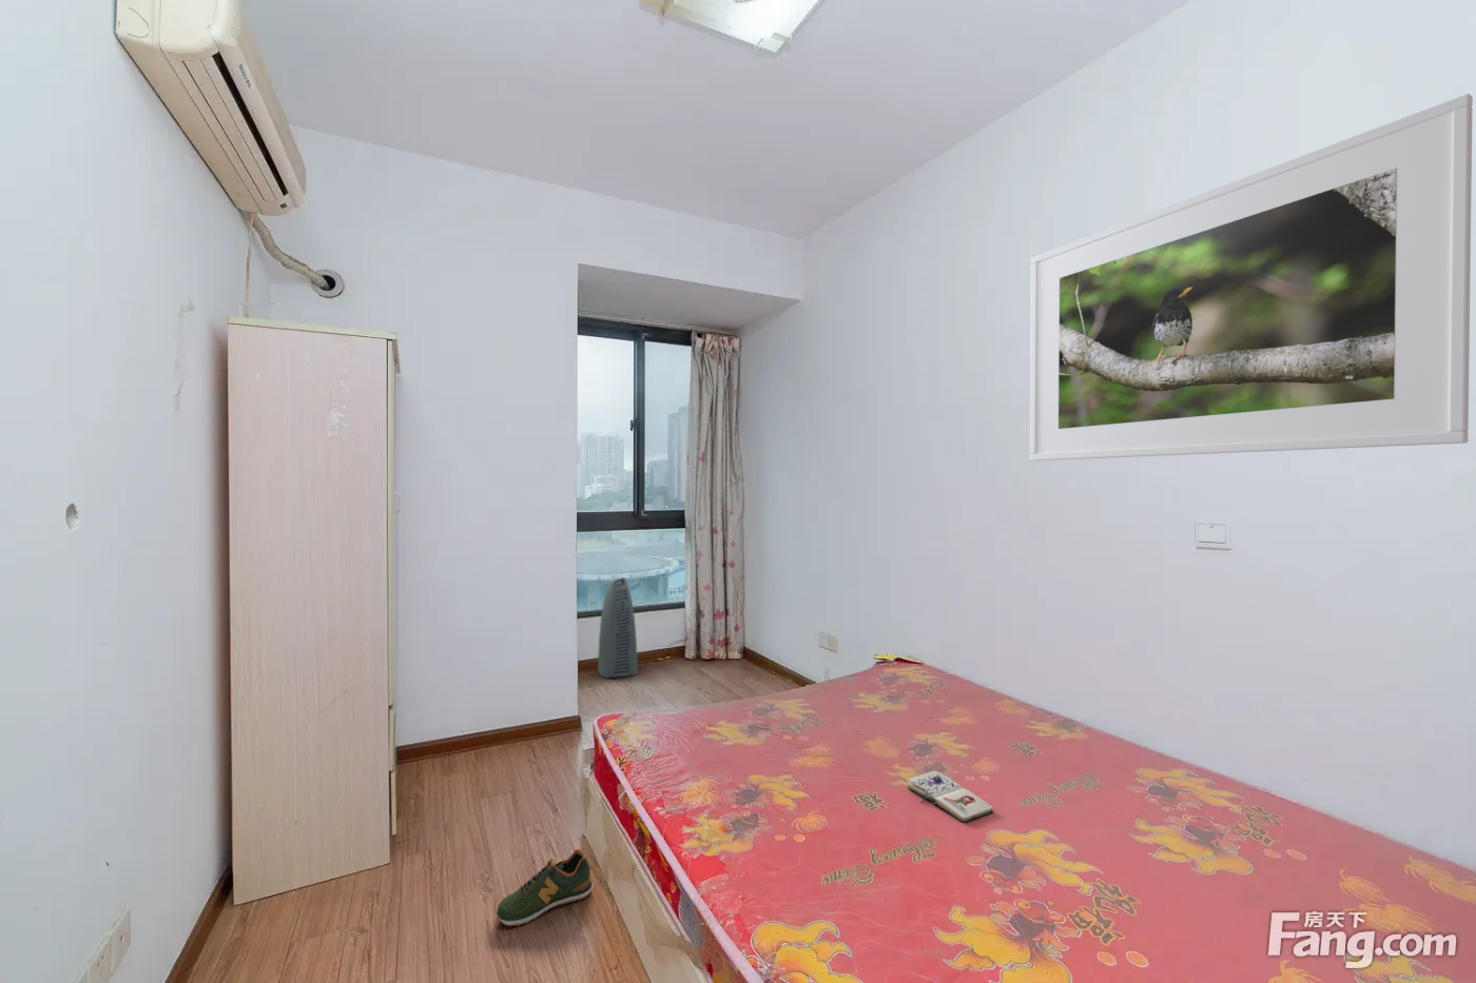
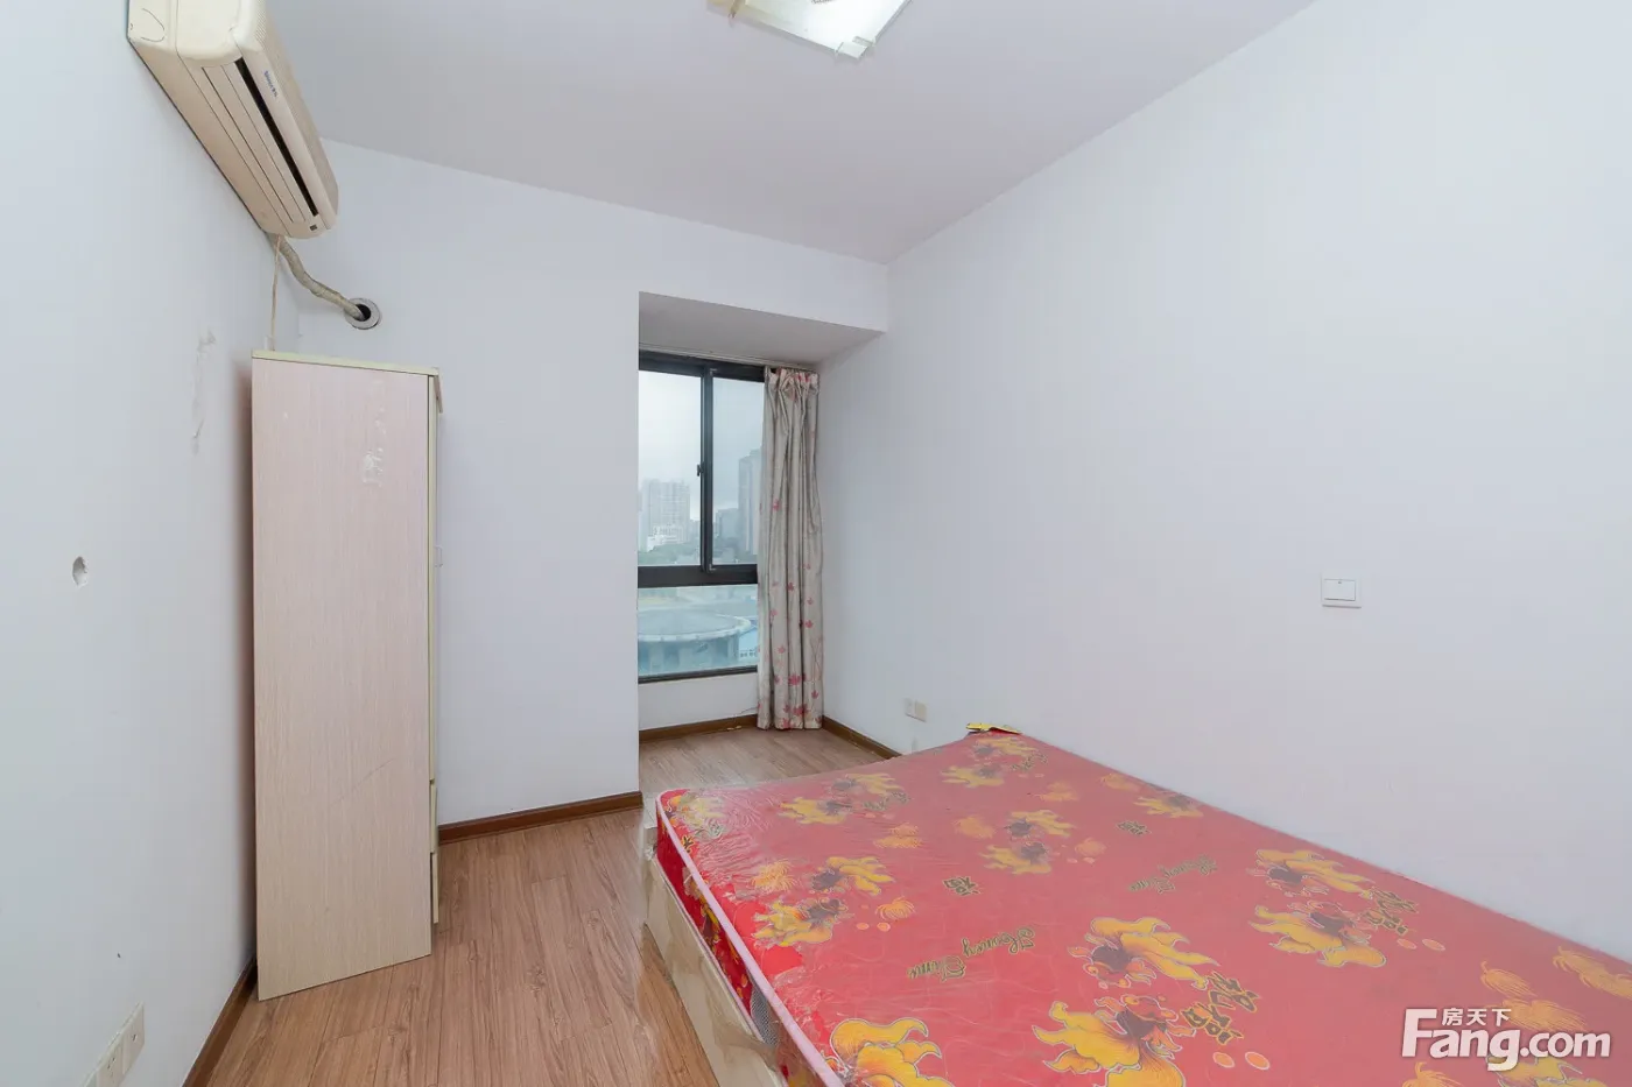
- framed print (1193, 326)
- paperback book (943, 792)
- air purifier (617, 624)
- shoe (547, 885)
